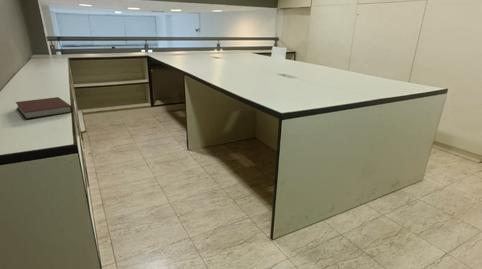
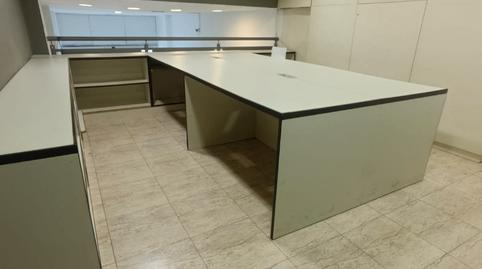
- notebook (43, 106)
